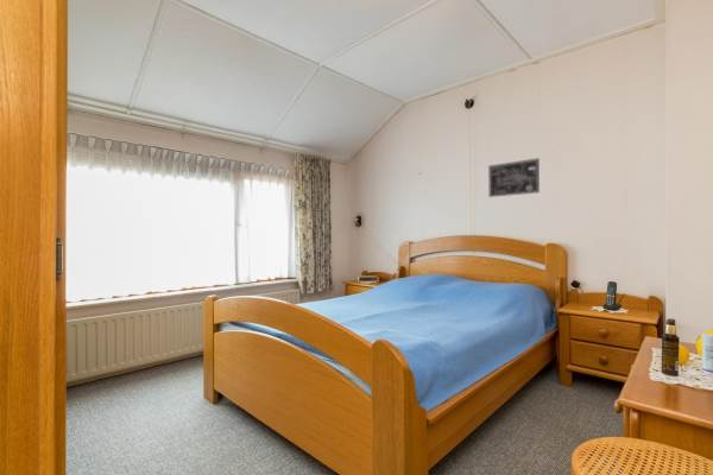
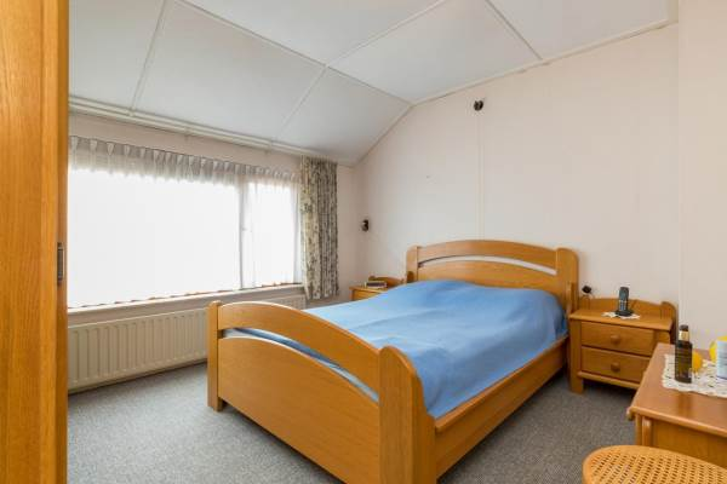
- wall art (512, 178)
